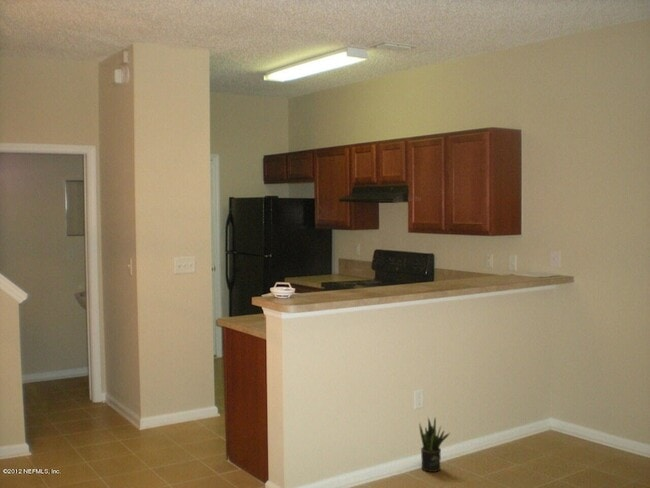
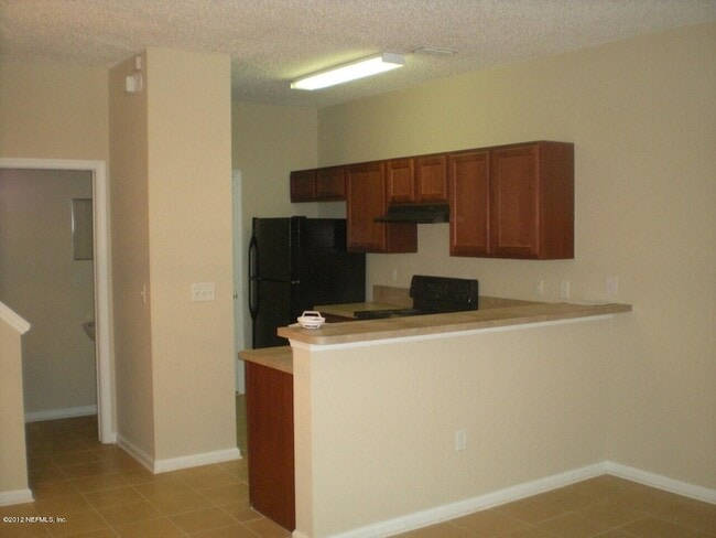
- potted plant (433, 444)
